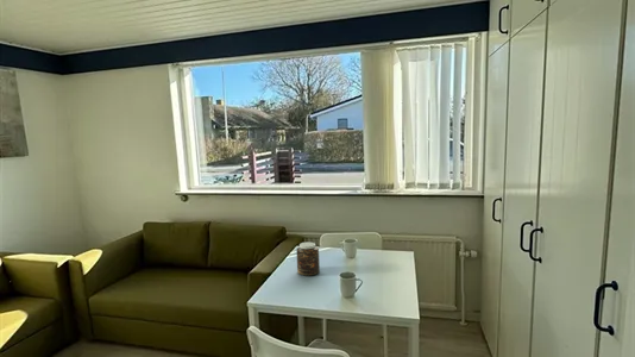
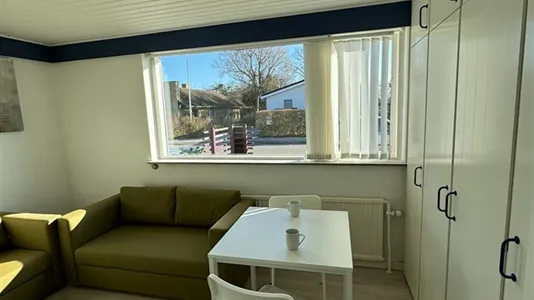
- jar (308, 257)
